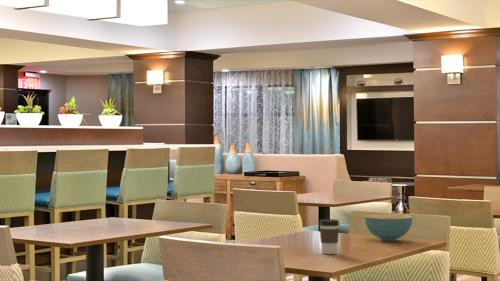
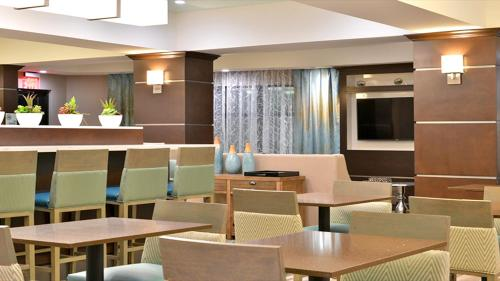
- cereal bowl (388, 228)
- coffee cup (329, 236)
